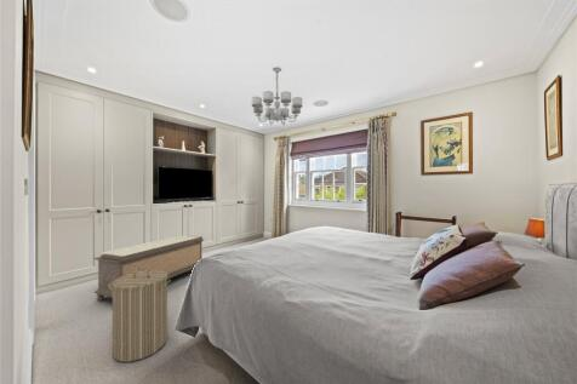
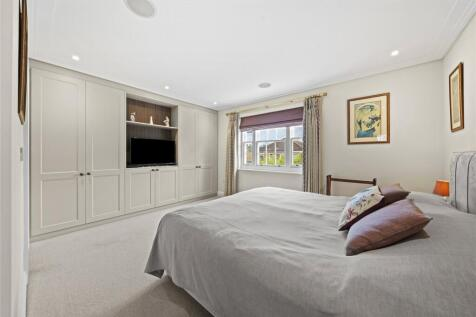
- chandelier (276, 96)
- laundry hamper (141, 306)
- bench (158, 263)
